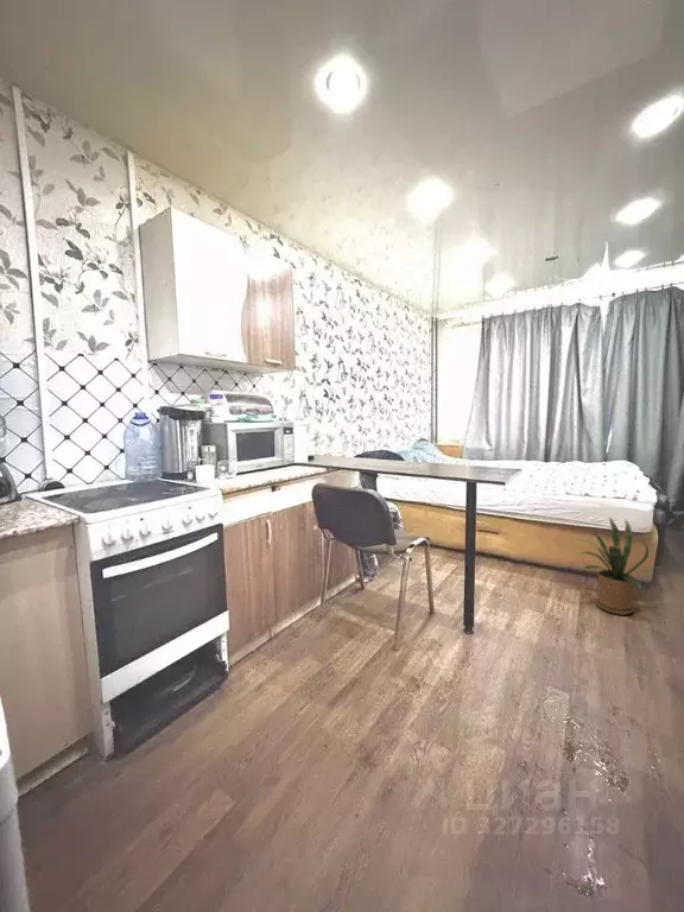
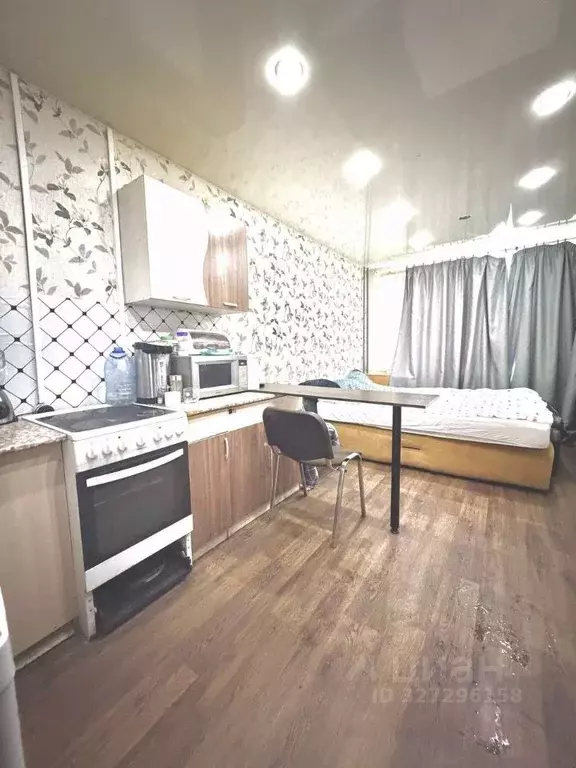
- house plant (609, 564)
